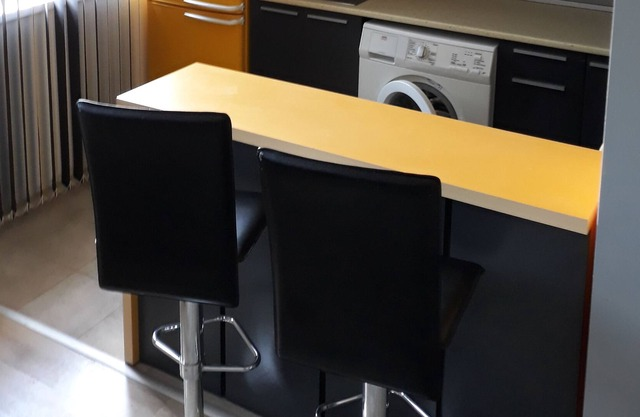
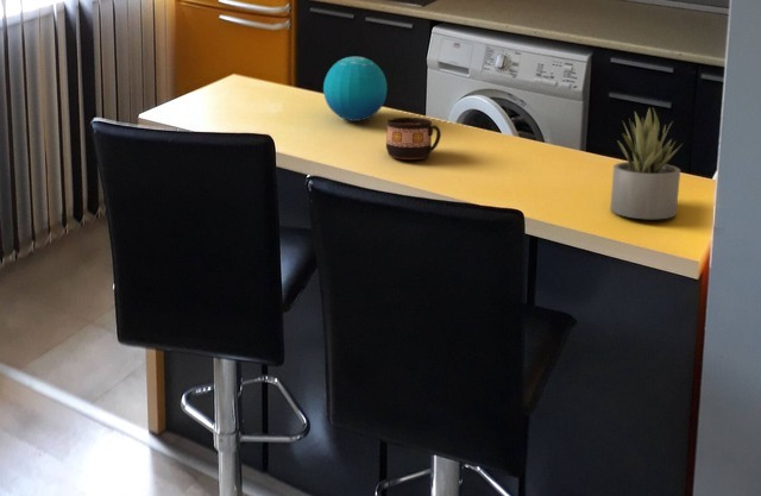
+ decorative orb (354, 88)
+ succulent plant (647, 161)
+ cup (409, 139)
